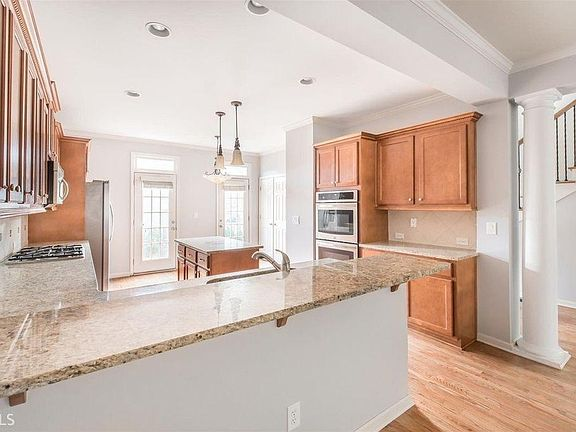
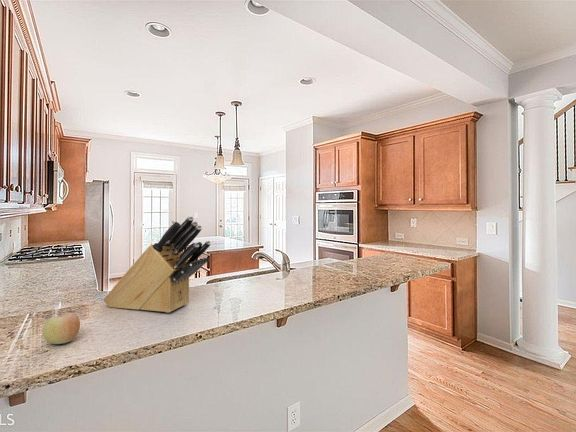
+ fruit (62, 326)
+ knife block (158, 261)
